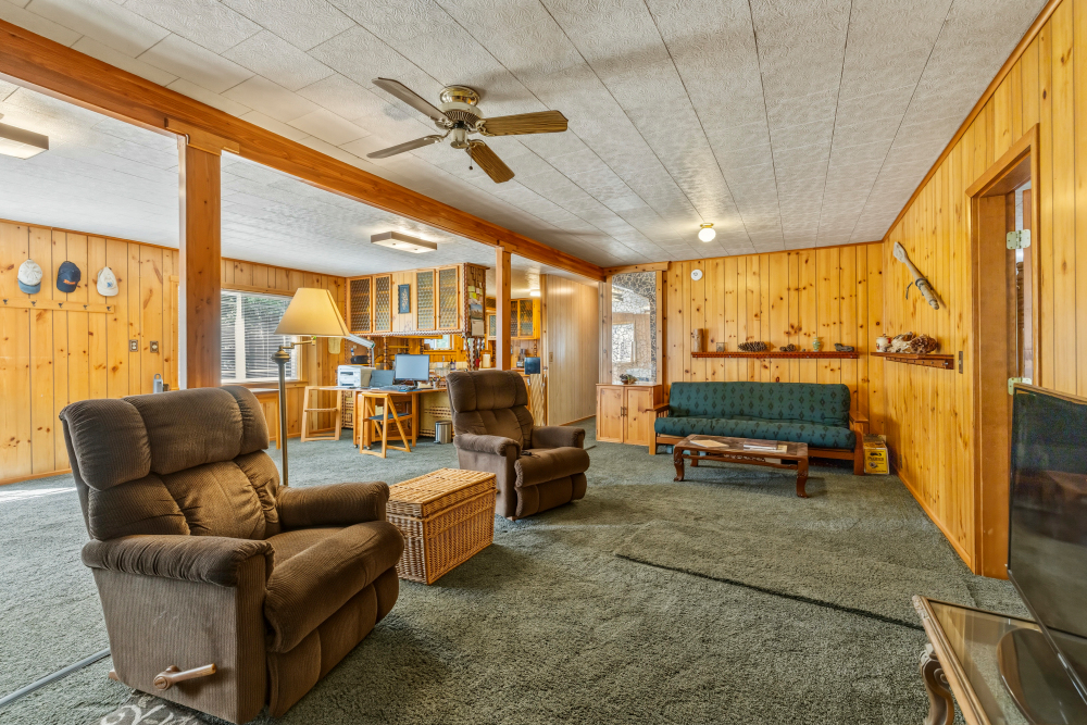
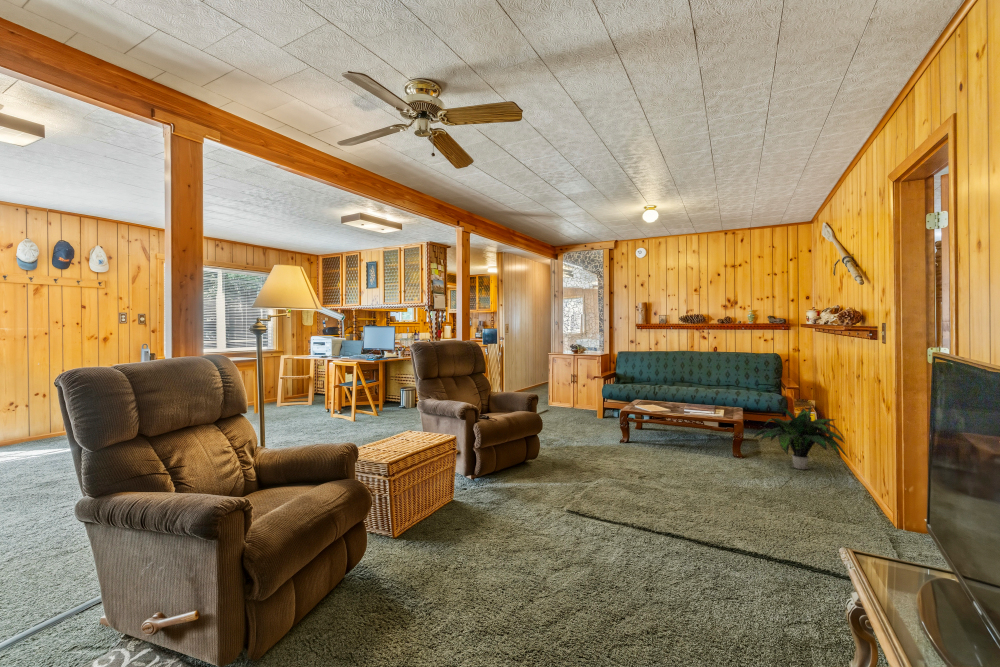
+ potted plant (799, 435)
